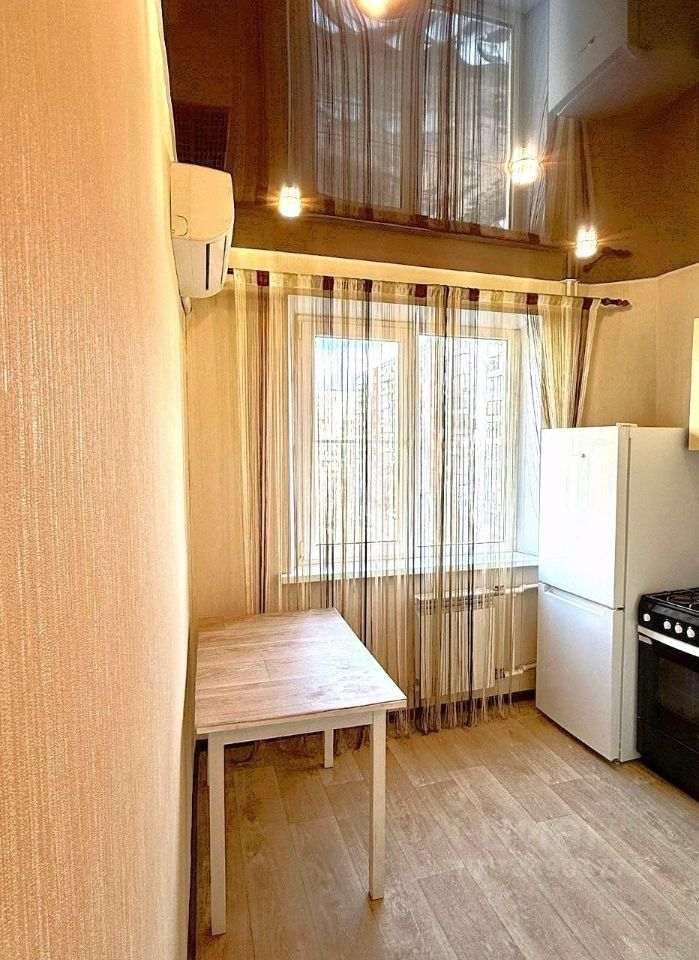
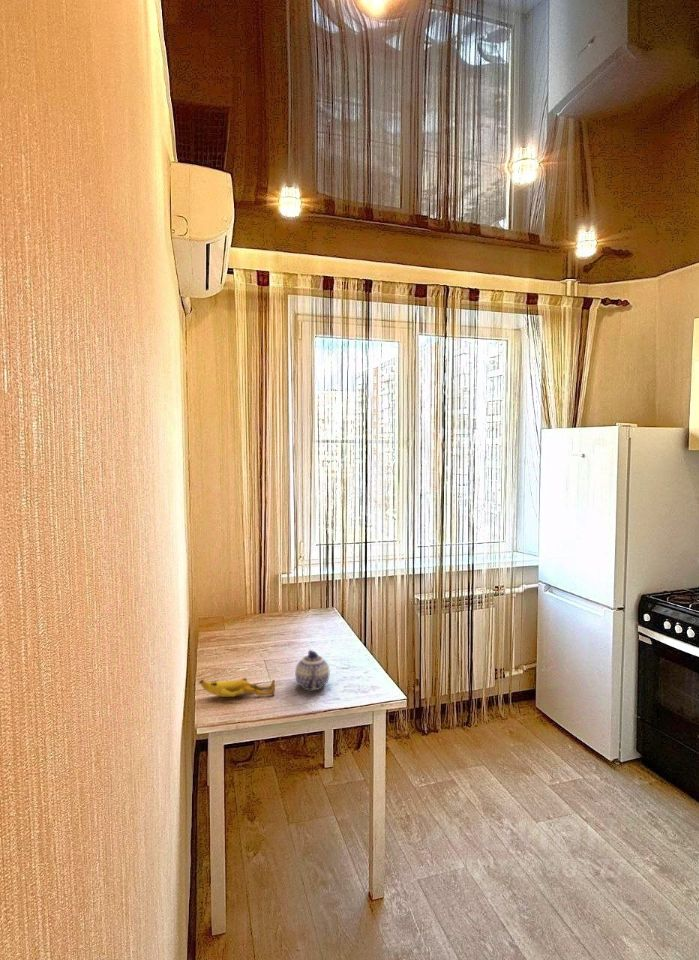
+ banana (237, 686)
+ teapot (312, 668)
